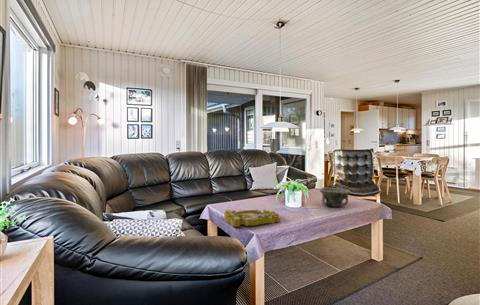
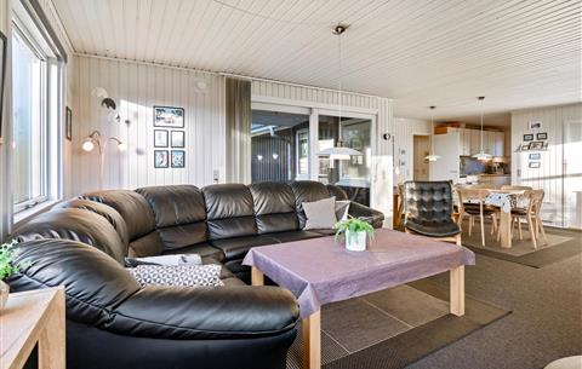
- decorative tray (252, 216)
- bowl (334, 197)
